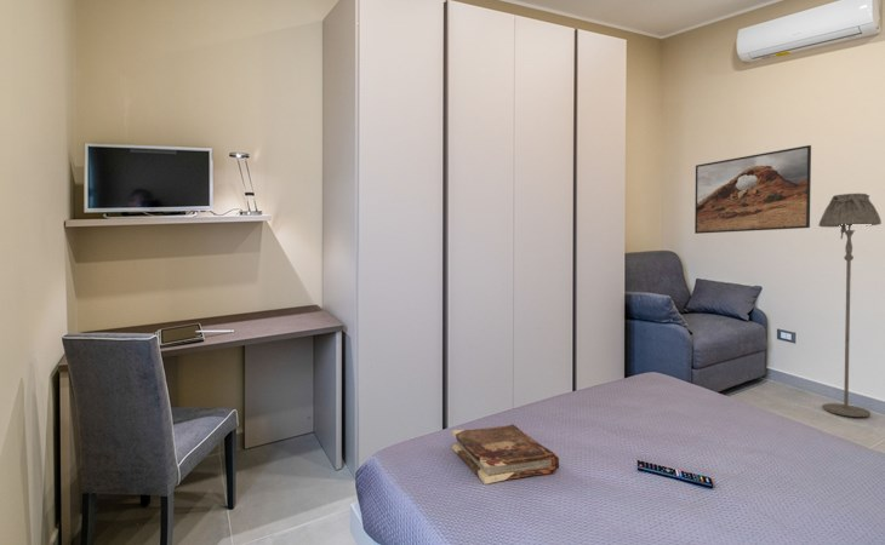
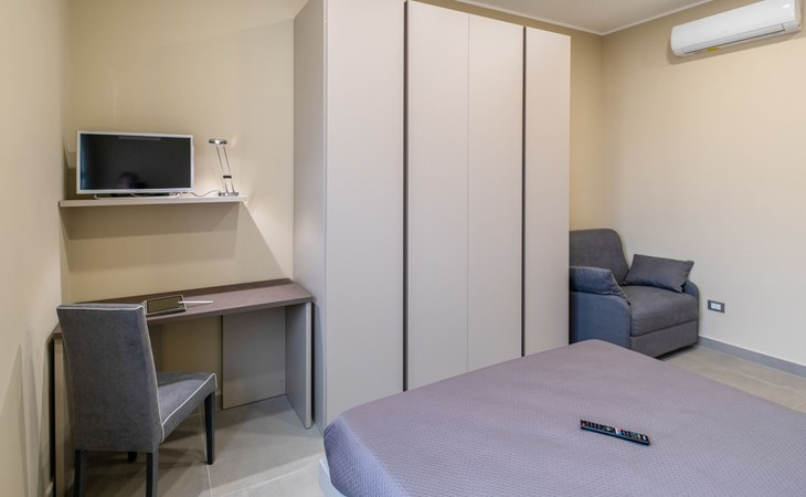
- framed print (747, 193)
- book (502, 449)
- floor lamp (847, 303)
